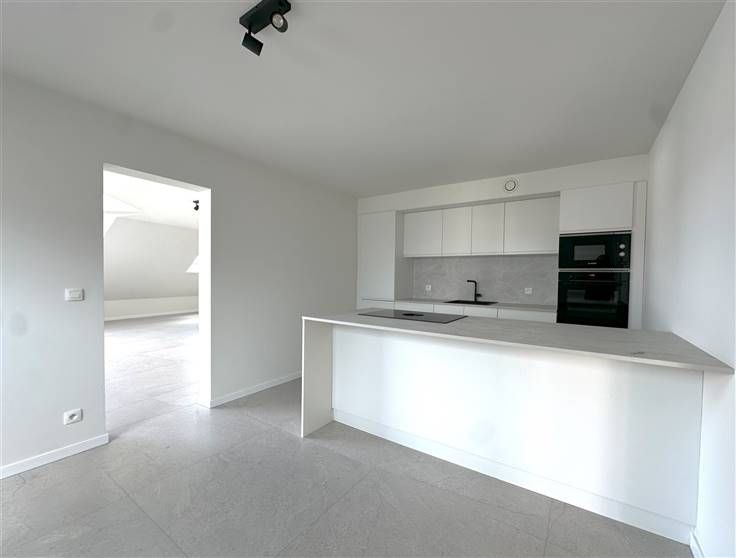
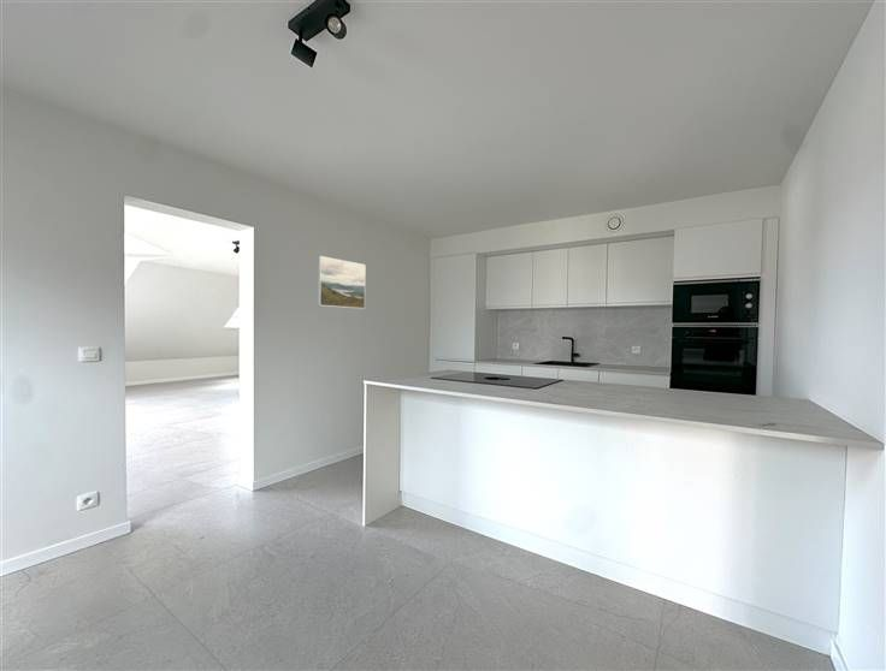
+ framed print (342, 284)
